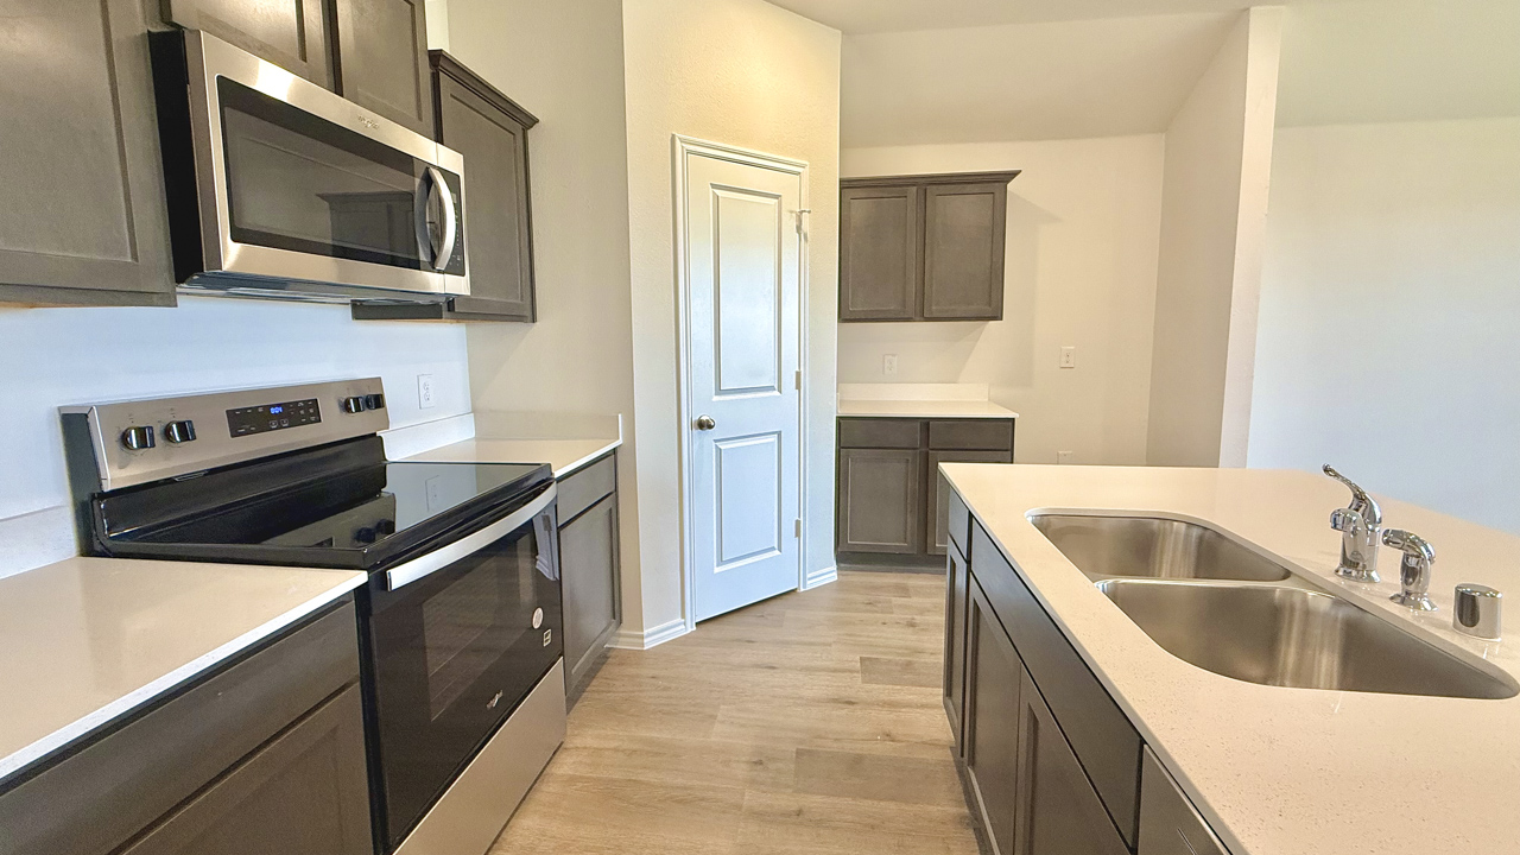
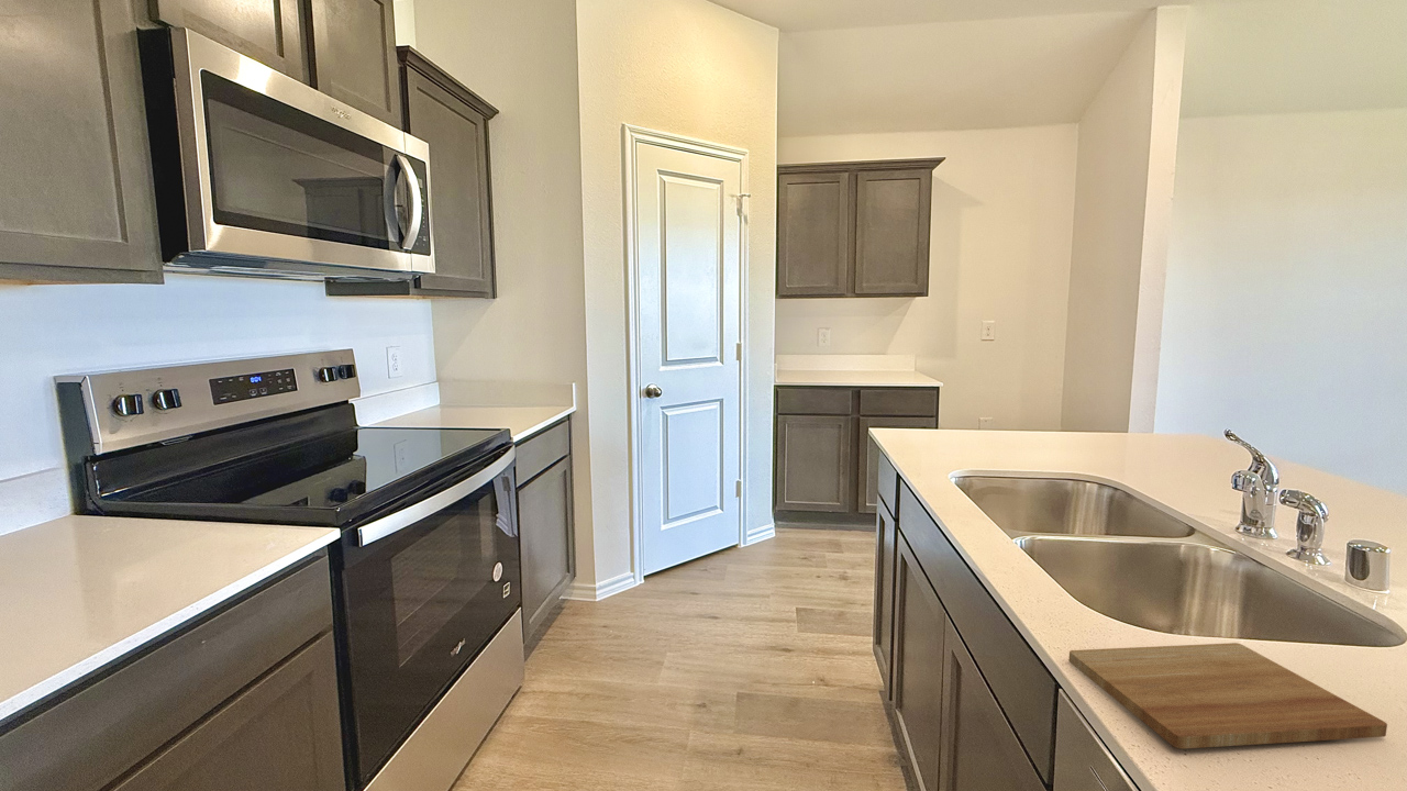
+ cutting board (1211, 689)
